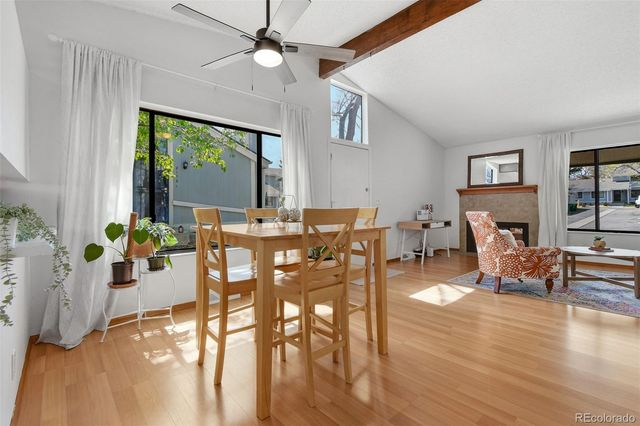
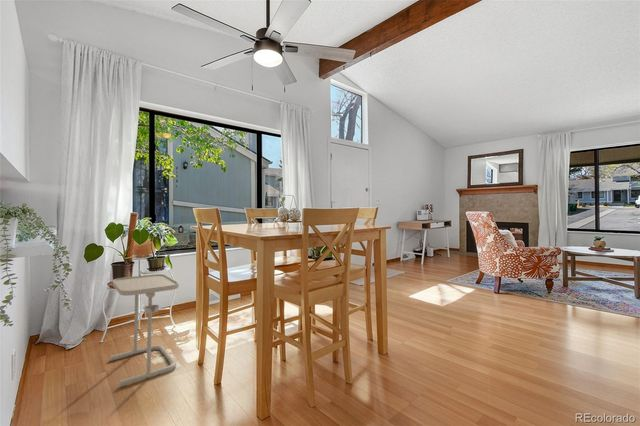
+ side table (148, 324)
